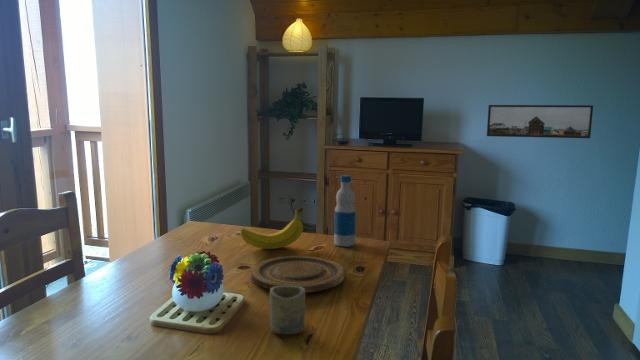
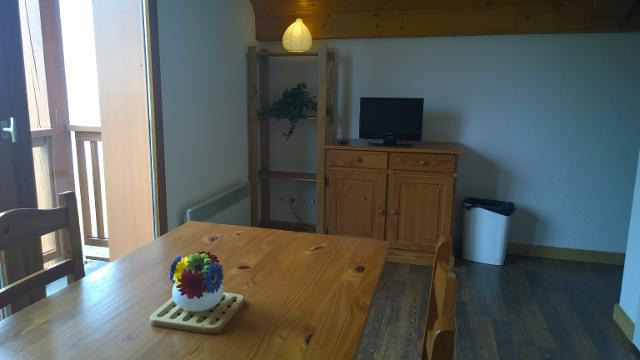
- bottle (345, 210)
- cup (287, 309)
- fruit (274, 233)
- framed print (538, 121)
- plate (298, 272)
